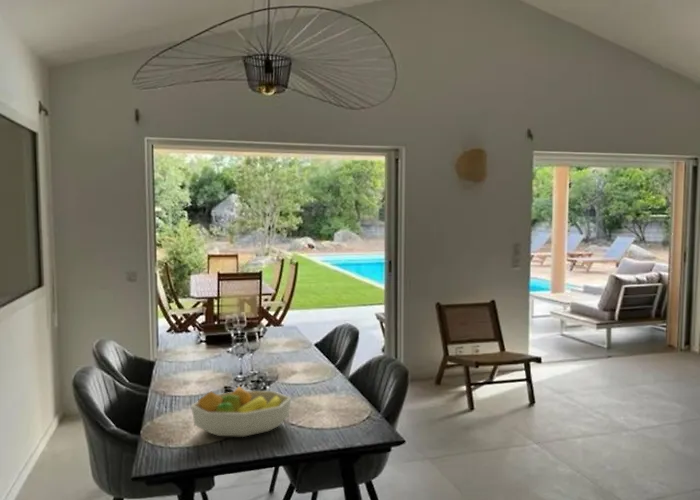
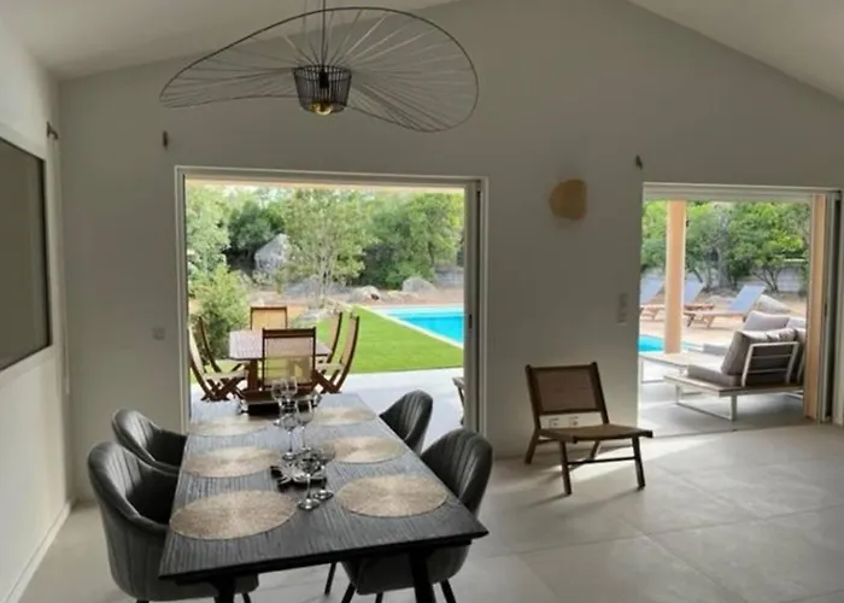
- fruit bowl (242, 408)
